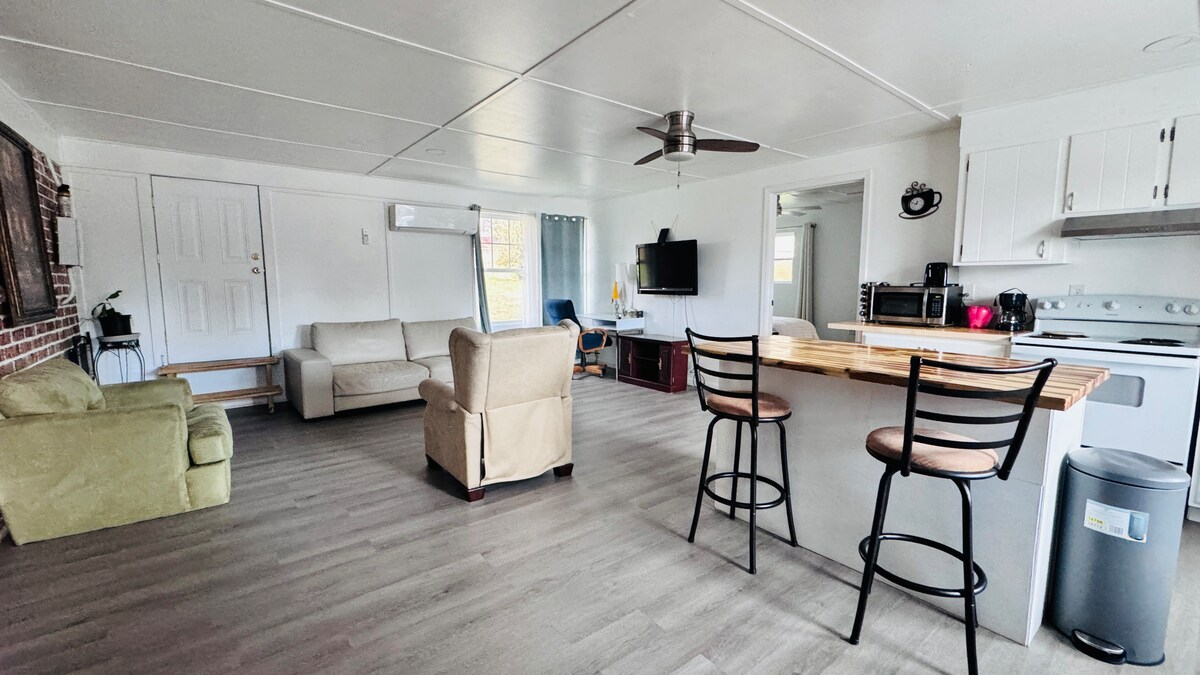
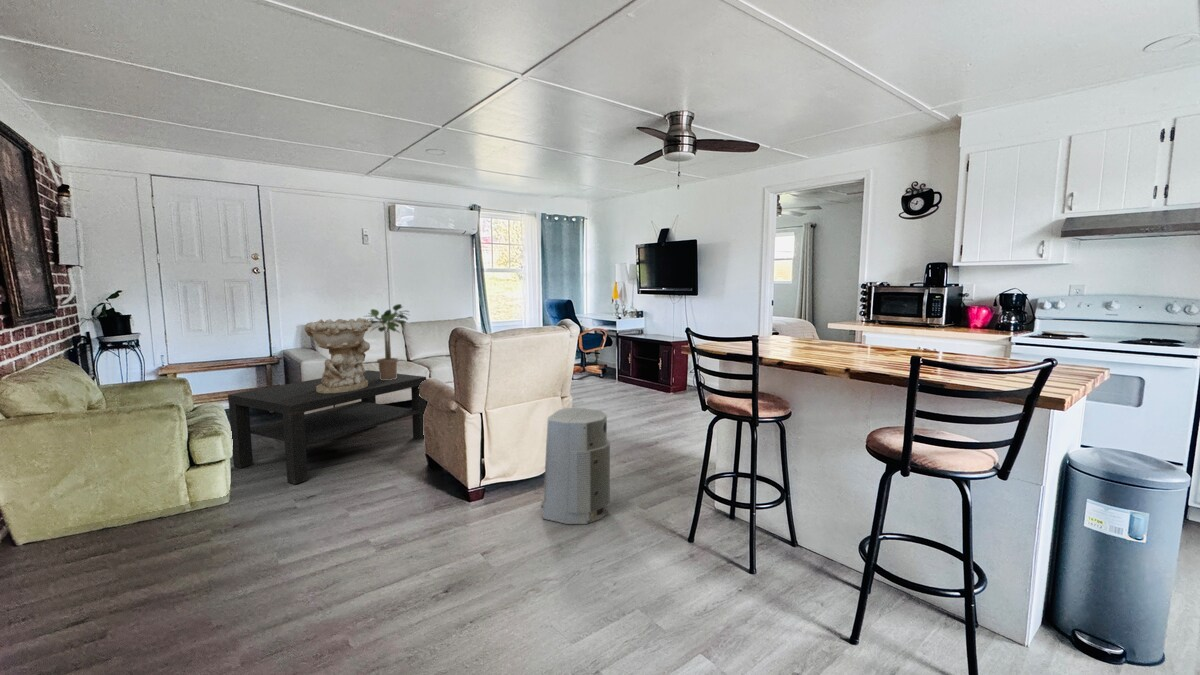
+ potted plant (389, 340)
+ decorative bowl (340, 353)
+ air purifier (577, 463)
+ coffee table (337, 417)
